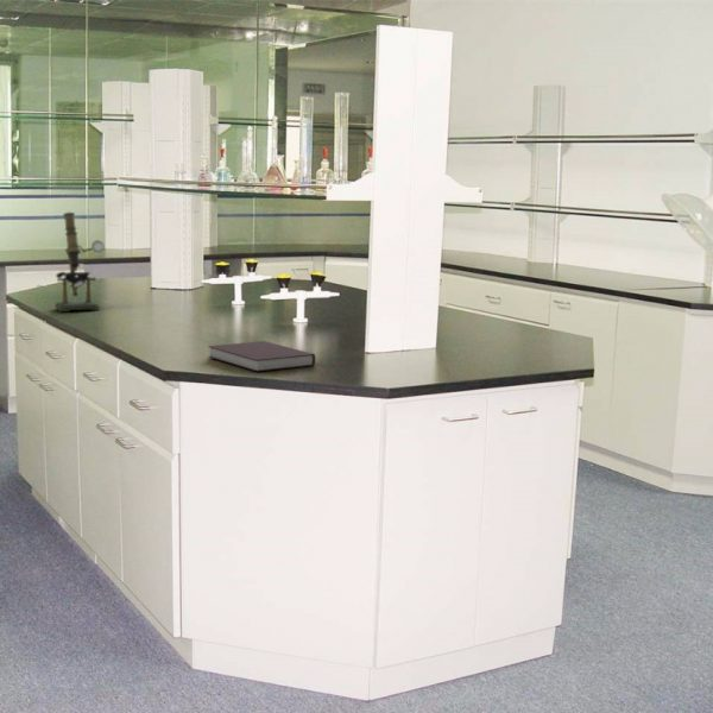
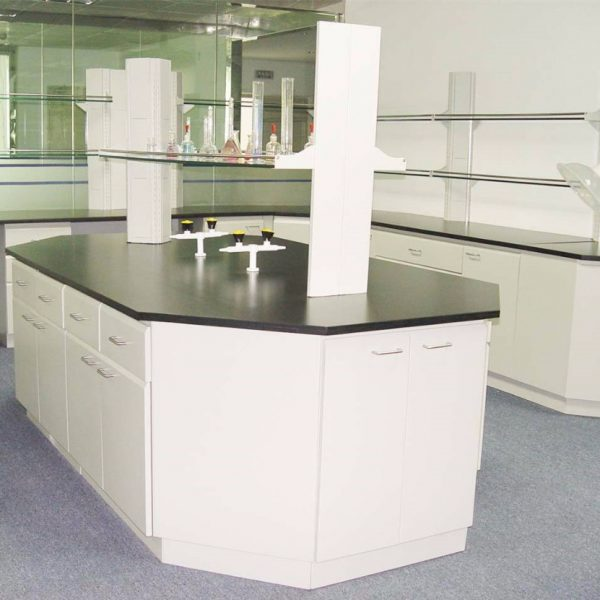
- microscope (77, 260)
- notebook (260, 355)
